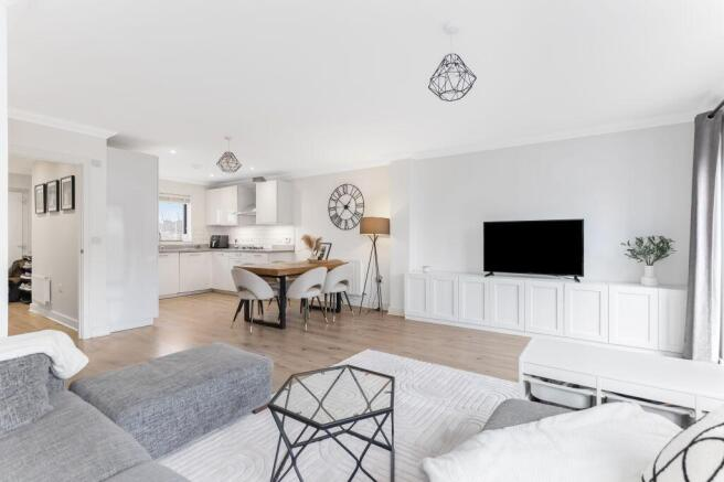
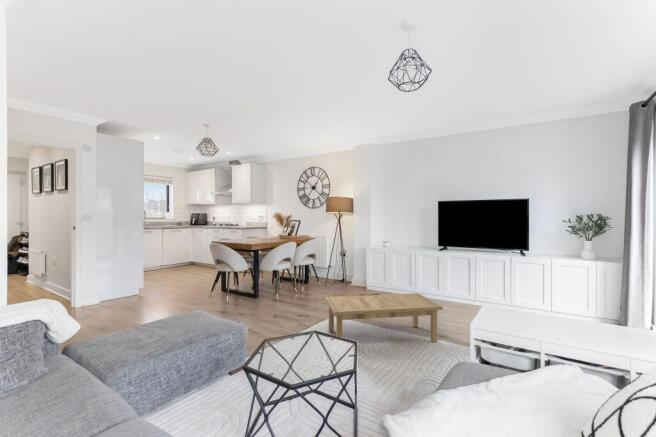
+ coffee table (377, 315)
